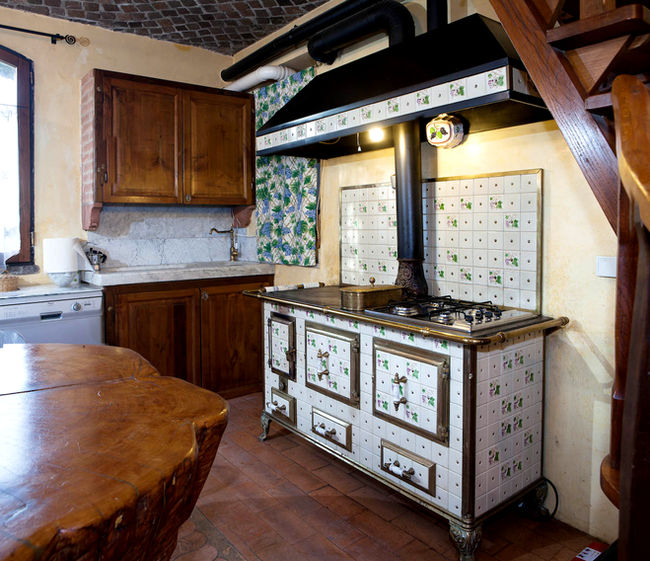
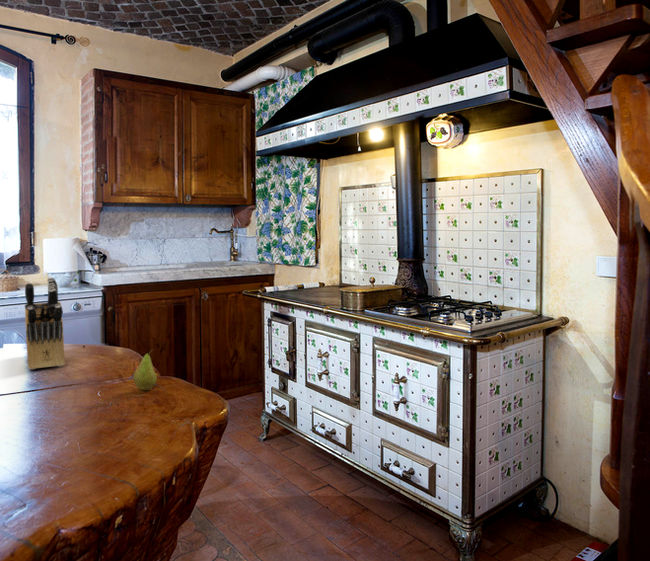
+ knife block (43, 320)
+ fruit (144, 369)
